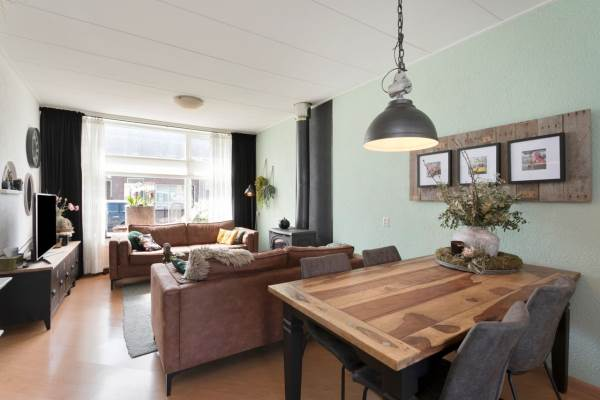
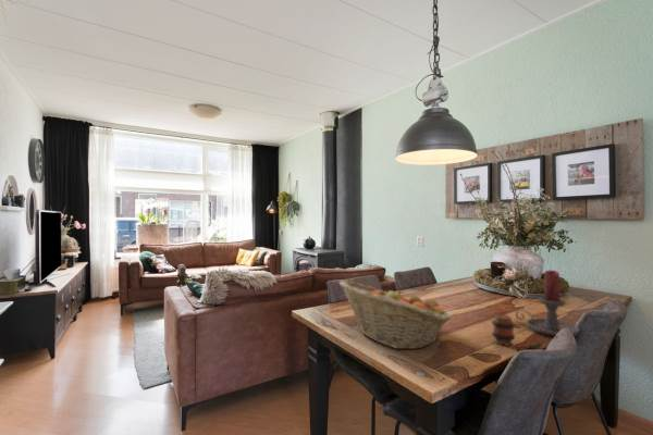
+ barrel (503, 330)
+ fruit basket (391, 307)
+ candle holder (544, 299)
